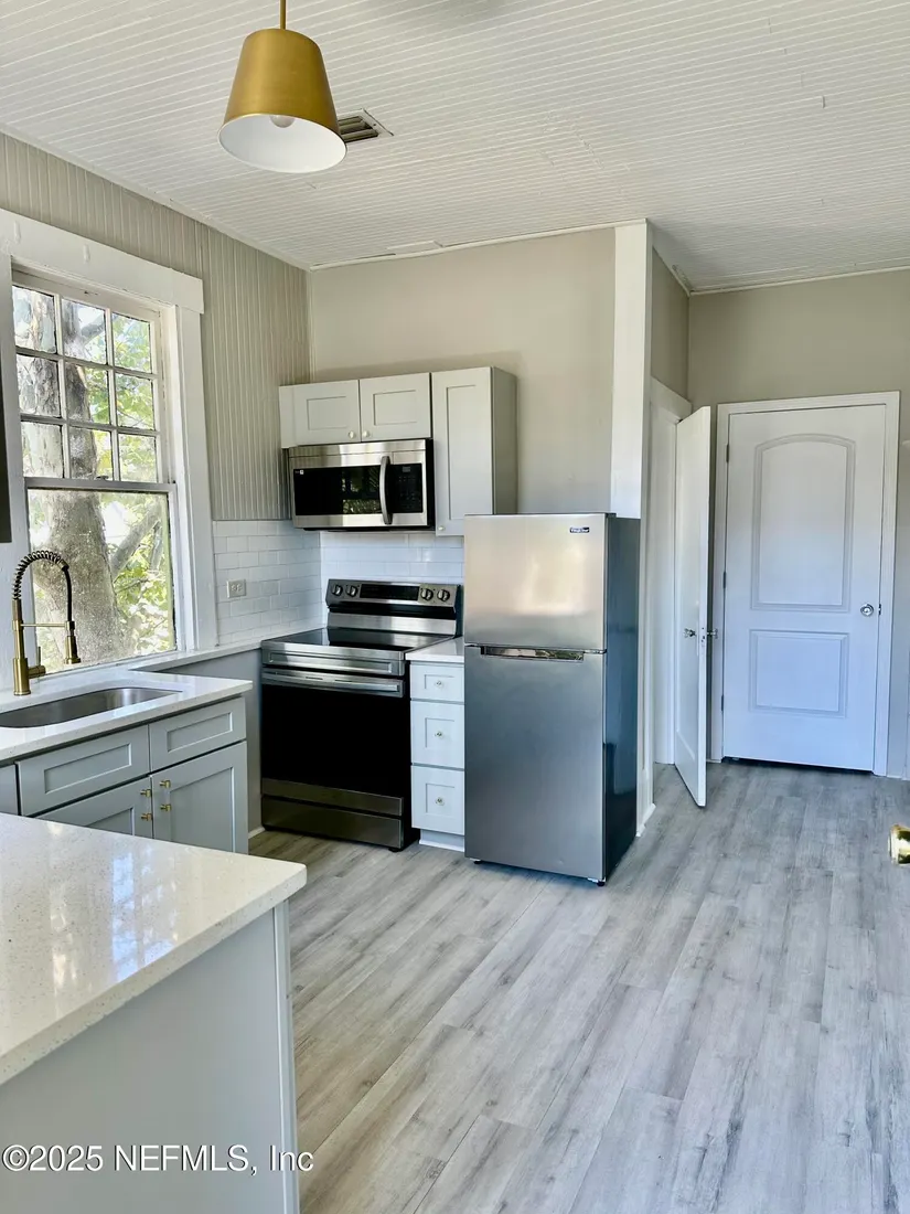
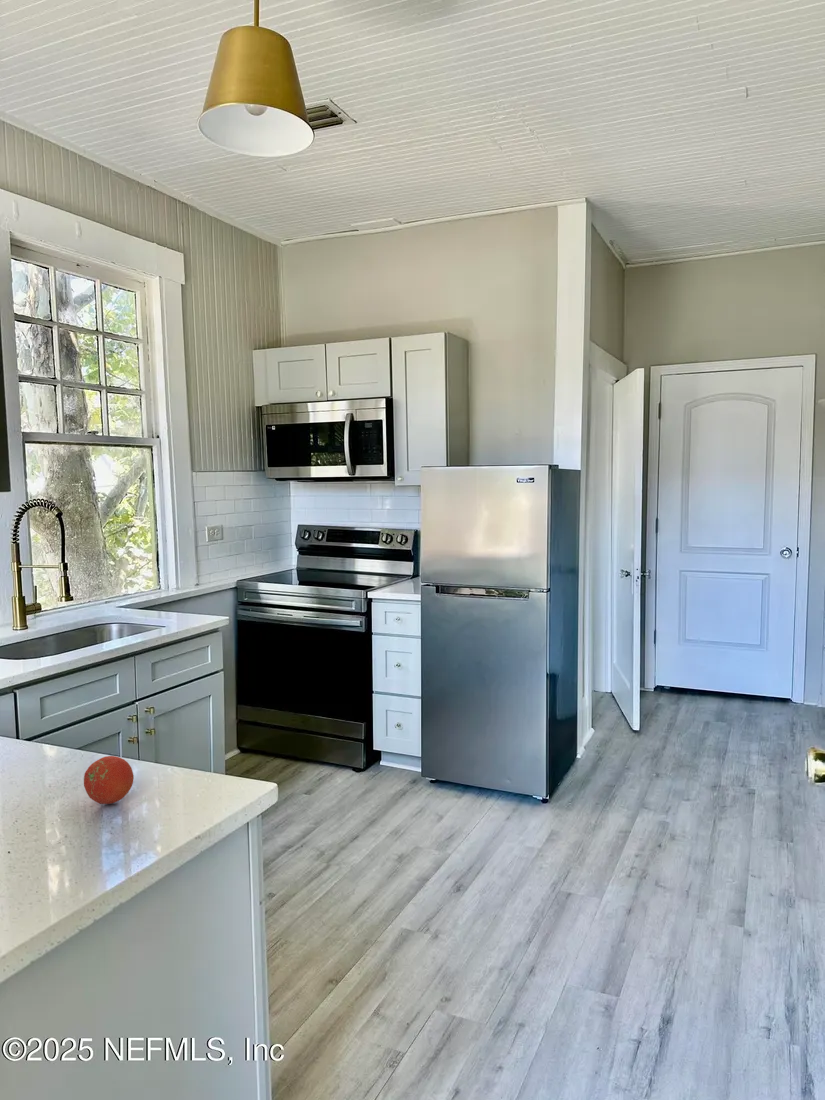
+ fruit (108, 780)
